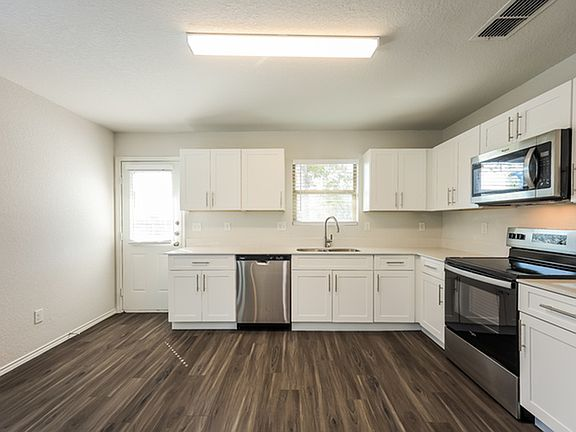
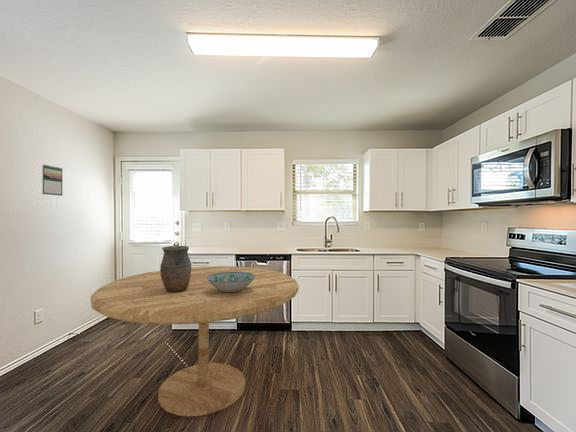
+ vase (176, 268)
+ decorative bowl (231, 283)
+ dining table (203, 334)
+ calendar (52, 180)
